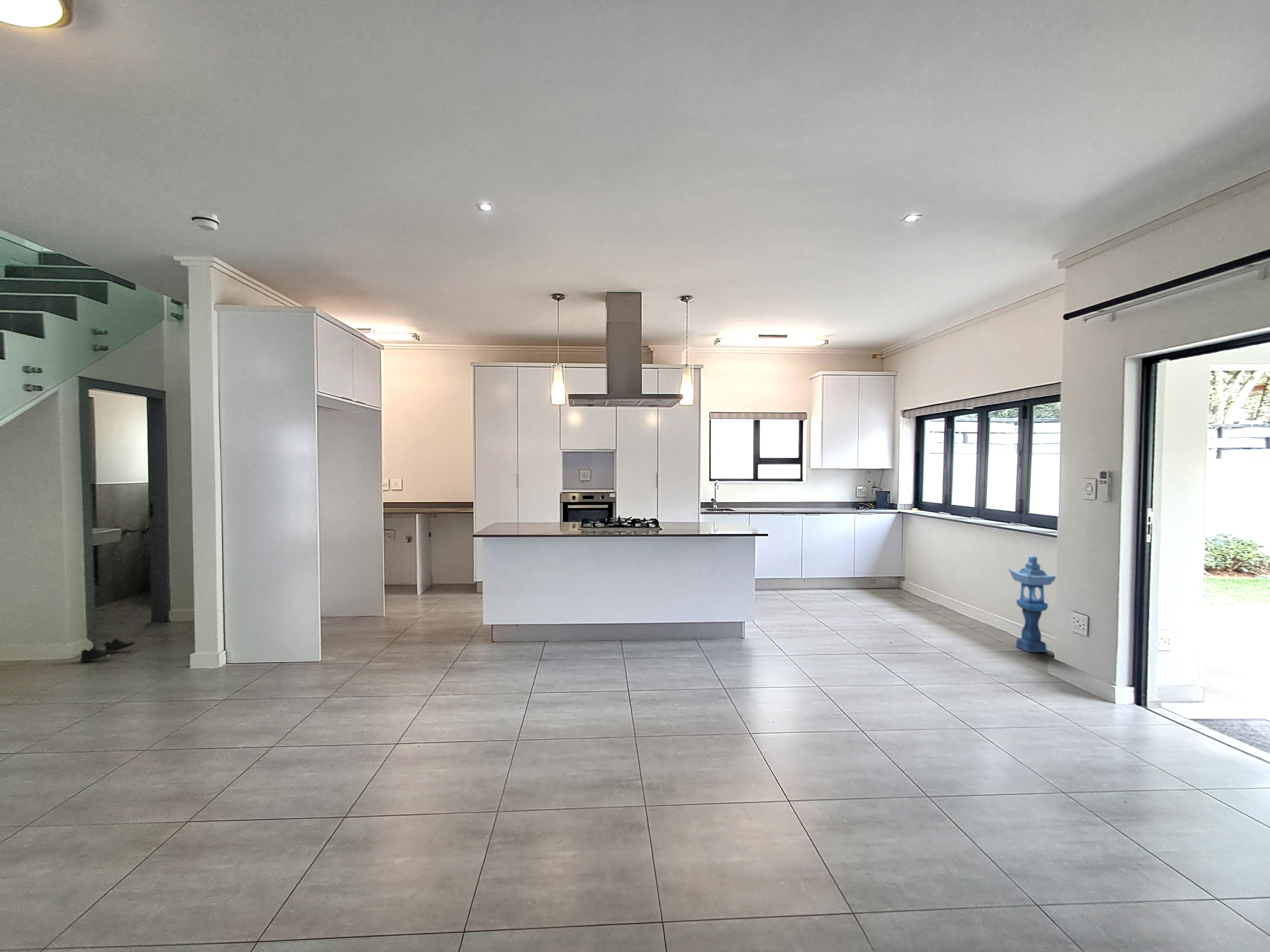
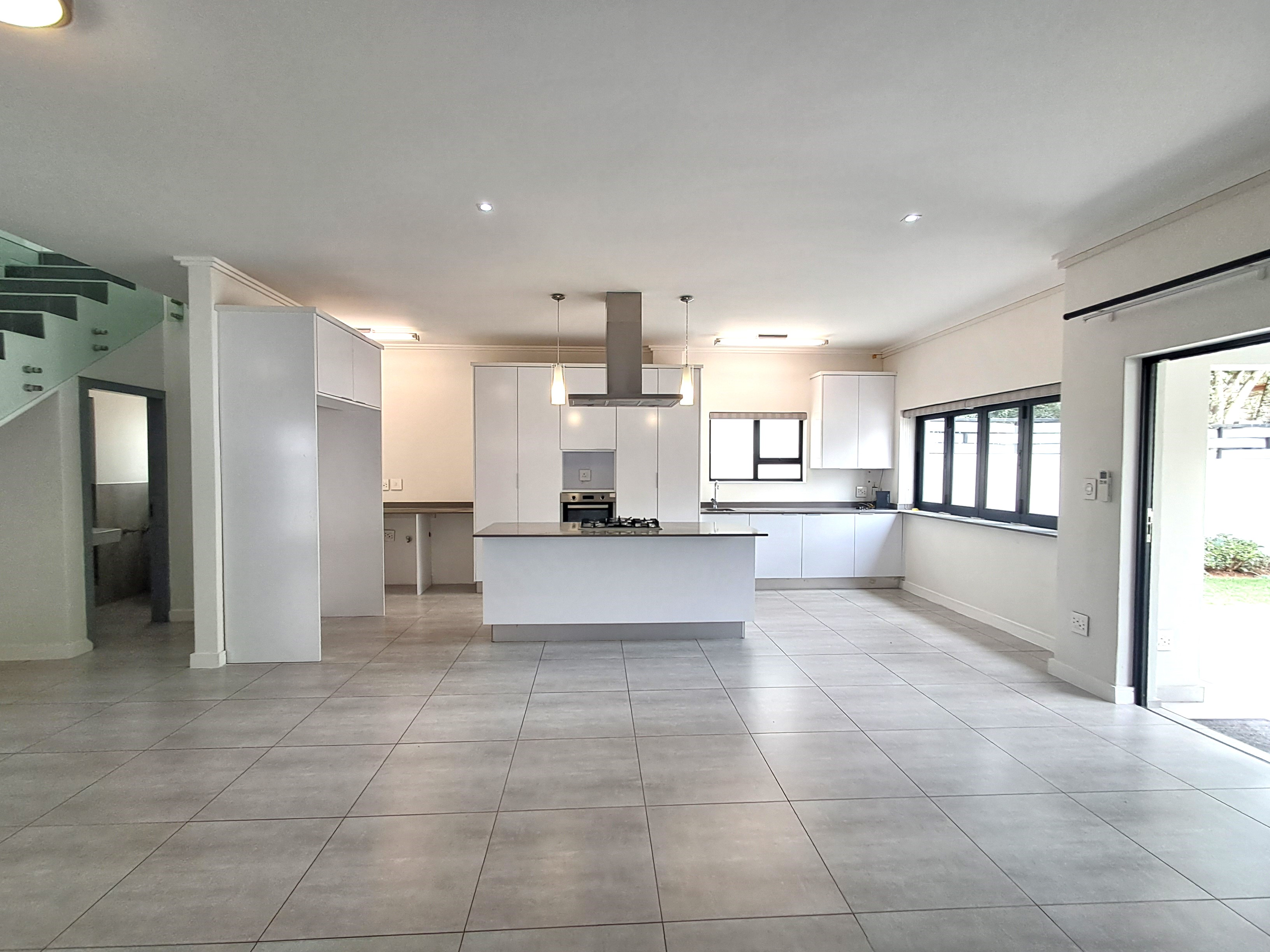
- shoe (108, 649)
- lantern (1031, 602)
- smoke detector (205, 221)
